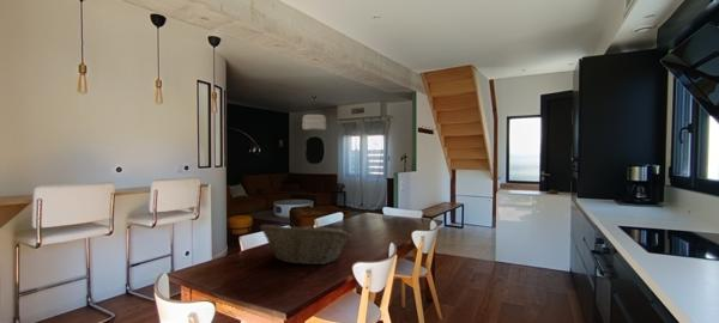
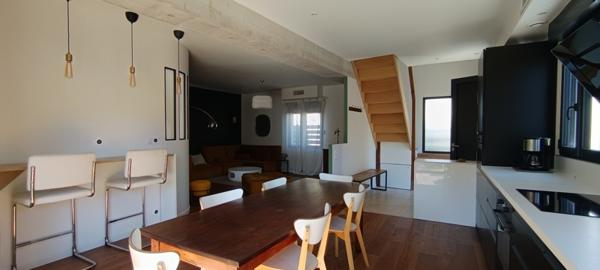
- fruit basket (304, 238)
